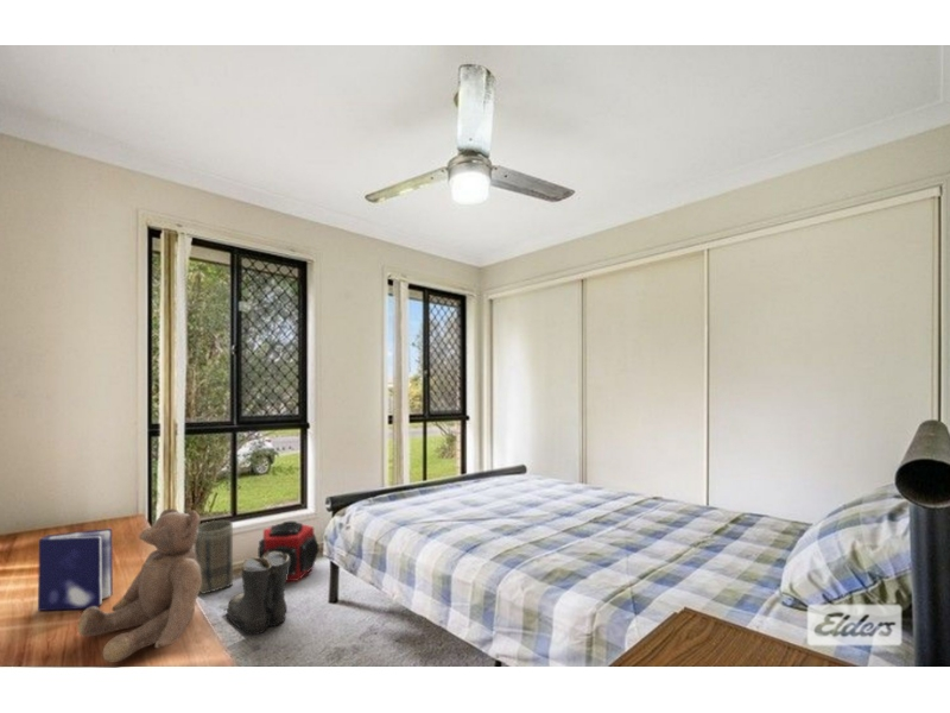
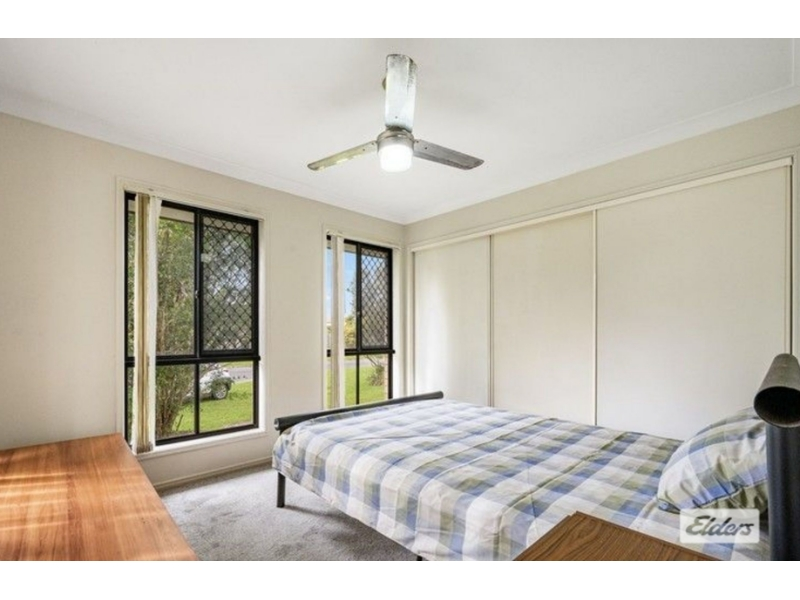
- teddy bear (144, 575)
- speaker (287, 548)
- boots (259, 585)
- book (76, 569)
- basket (214, 555)
